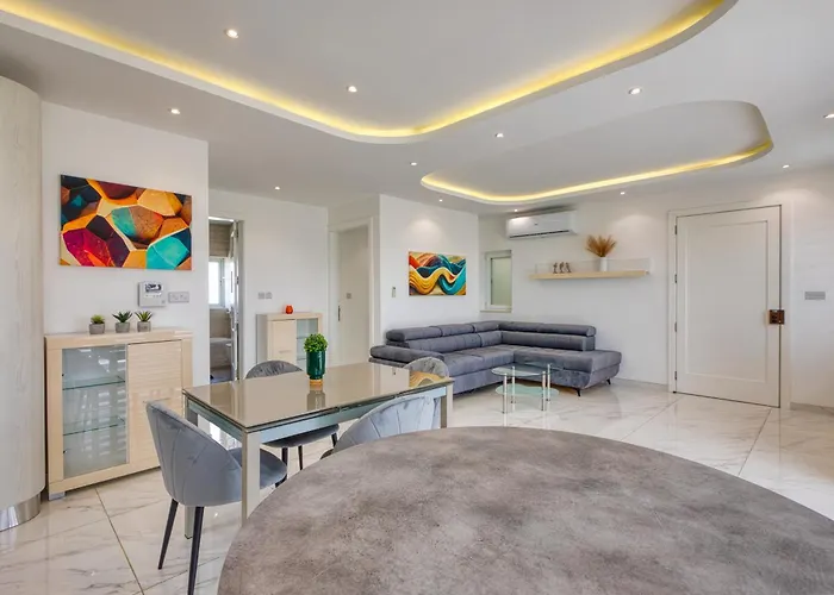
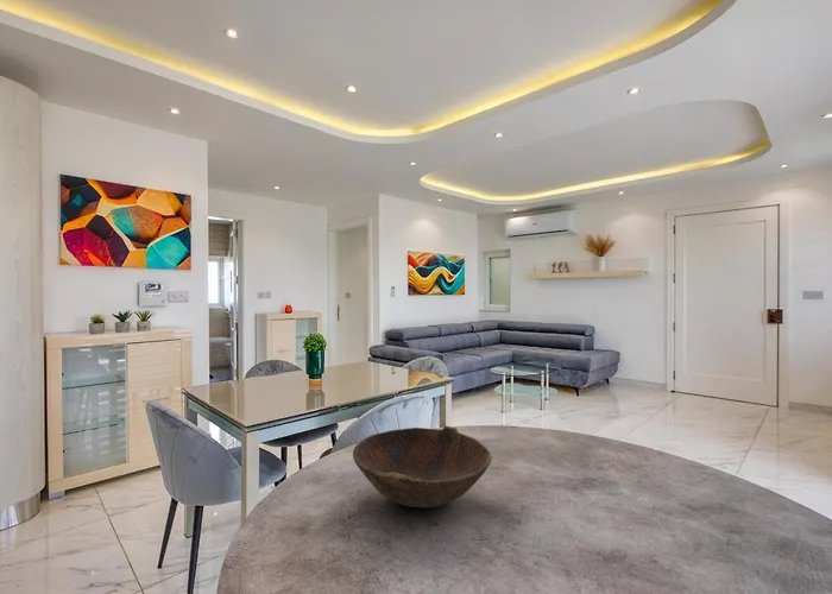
+ bowl (422, 472)
